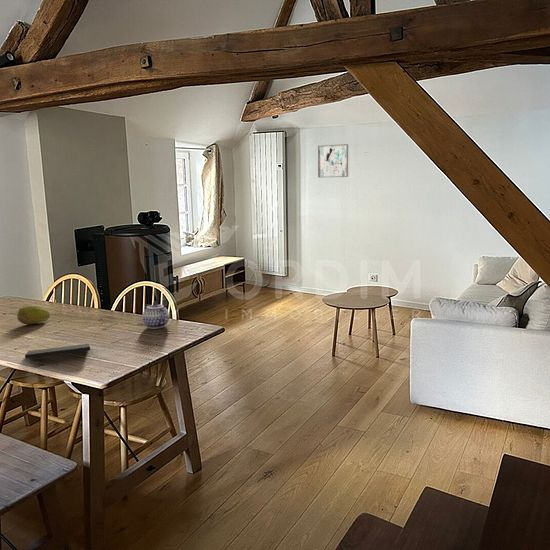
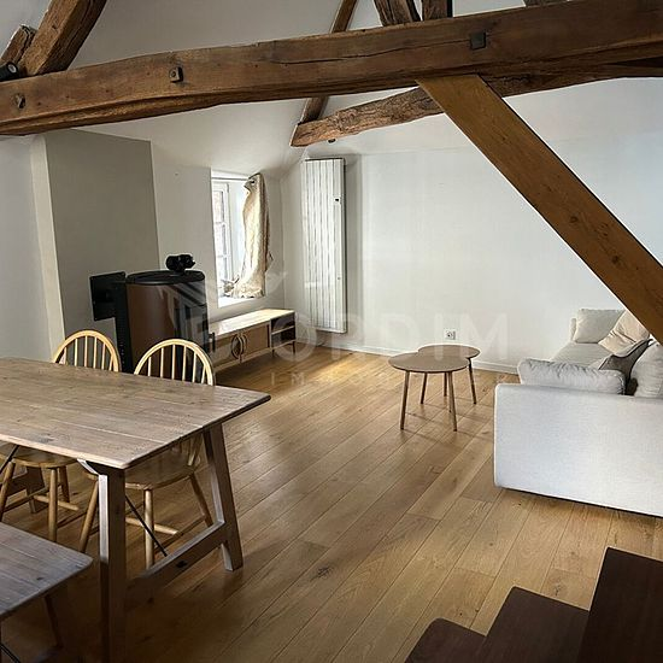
- teapot (155, 314)
- wall art (332, 161)
- fruit (33, 314)
- notepad (58, 350)
